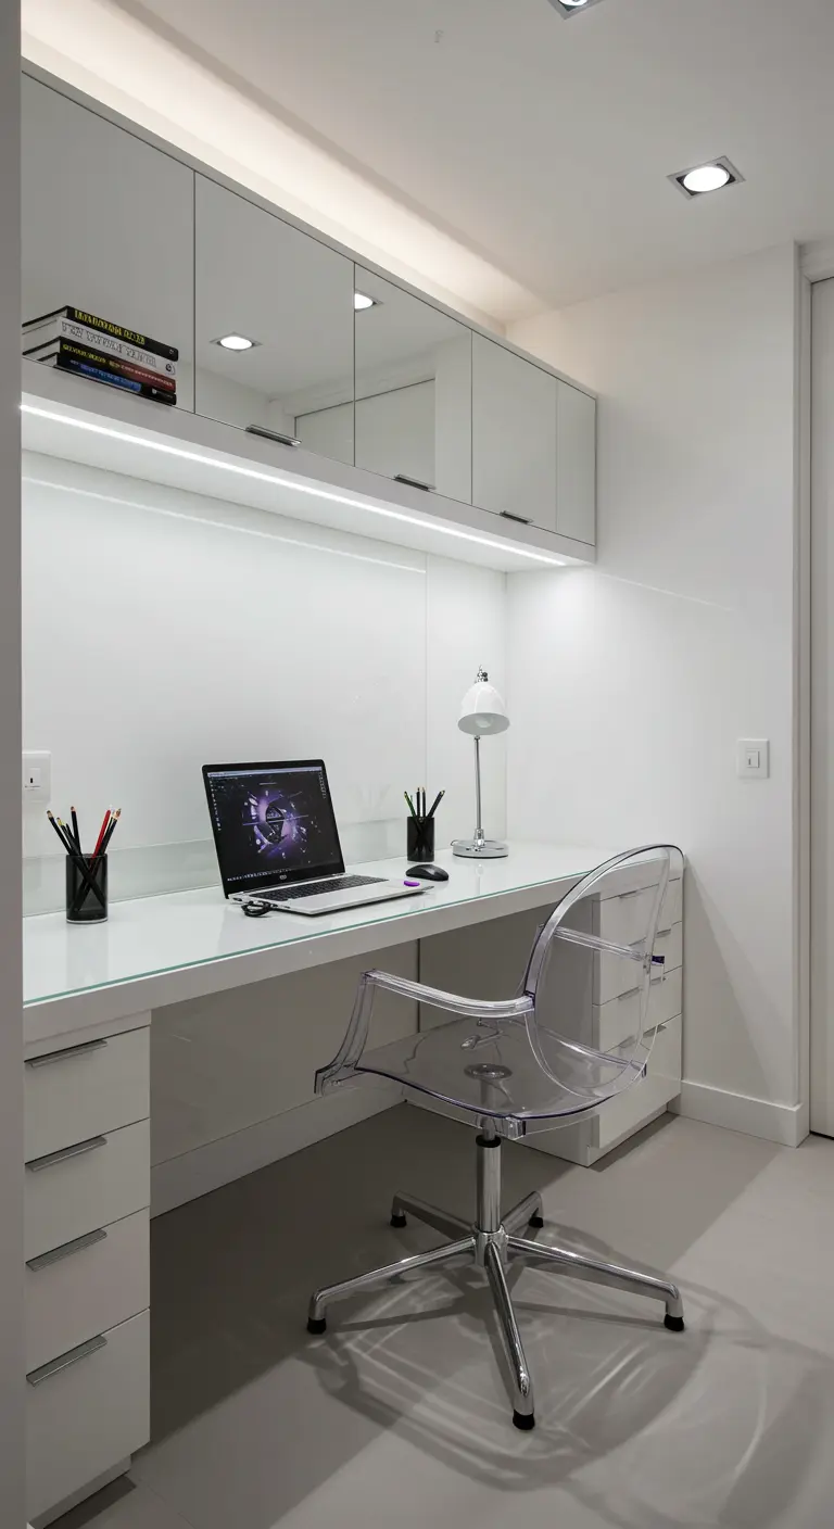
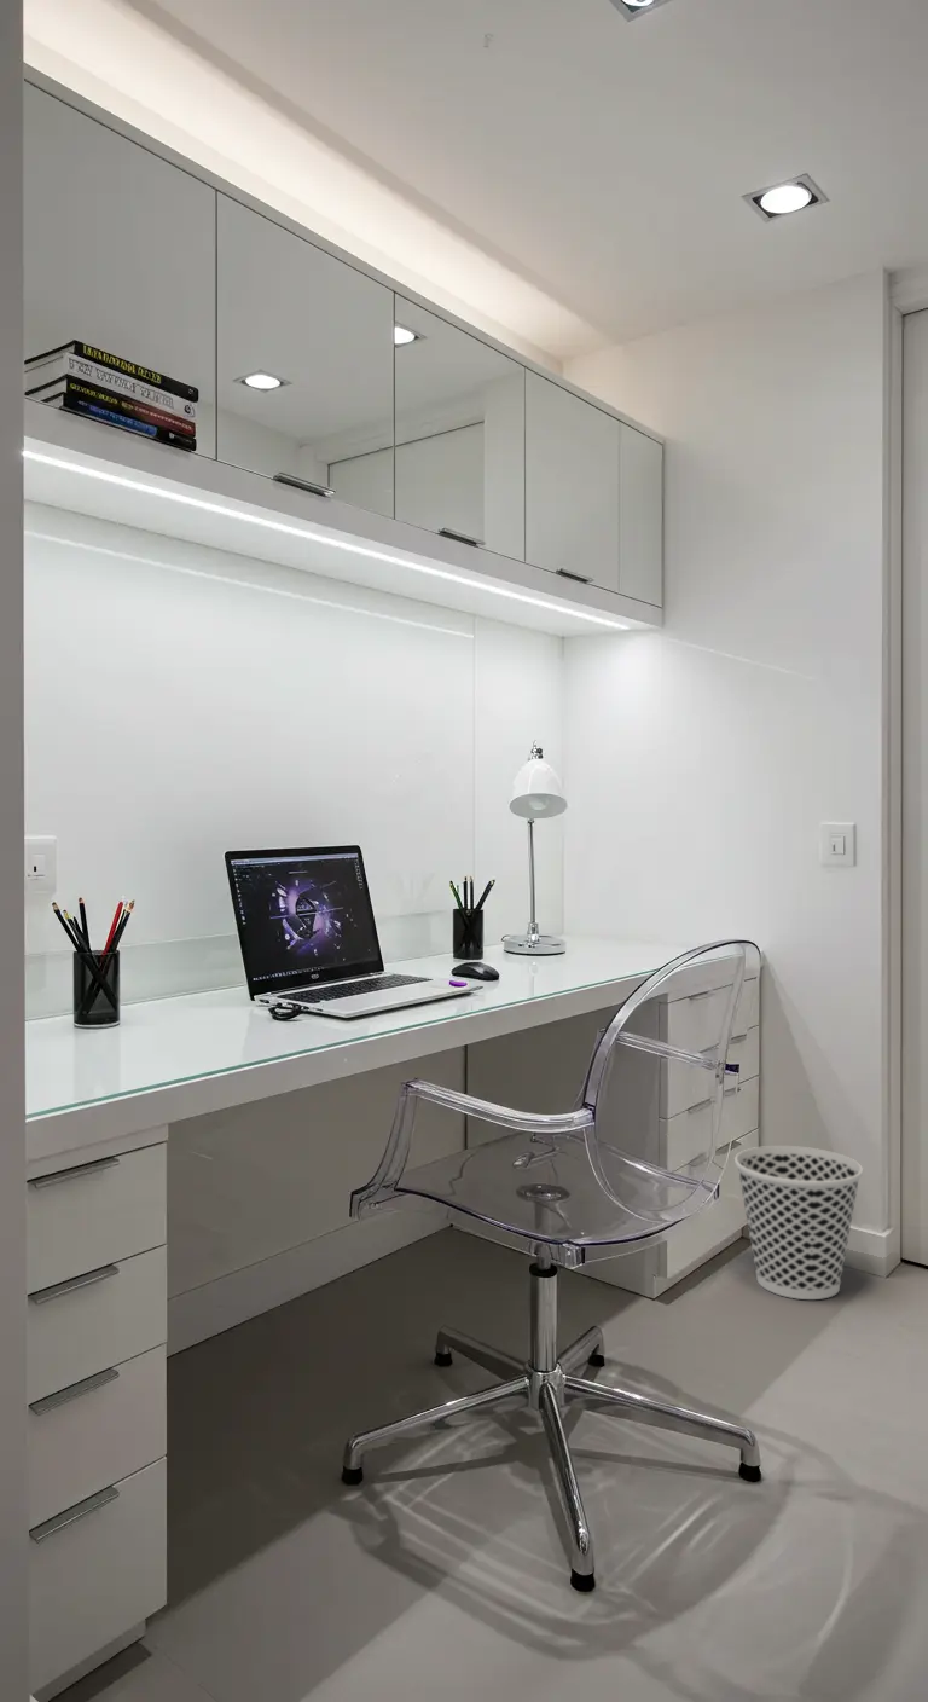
+ wastebasket (798, 1222)
